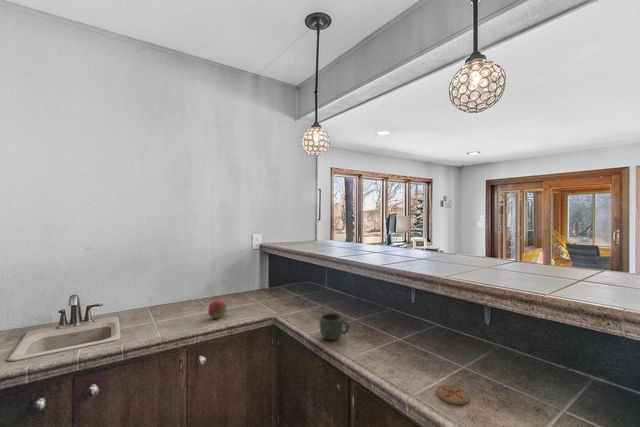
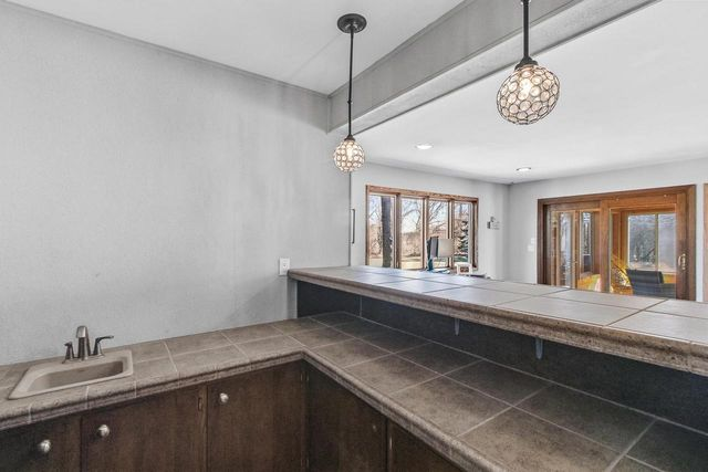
- fruit (218, 308)
- coaster (452, 394)
- mug (334, 327)
